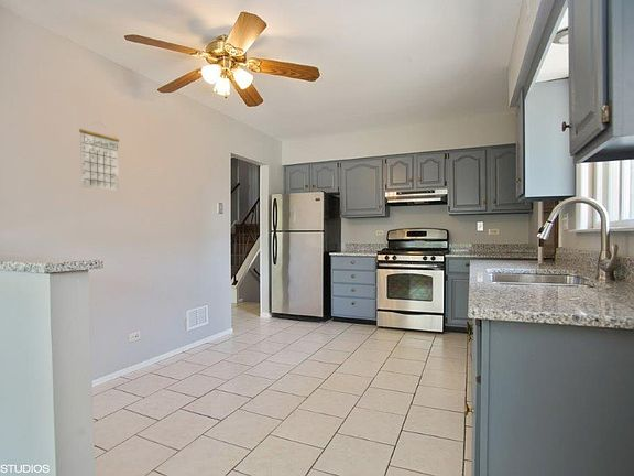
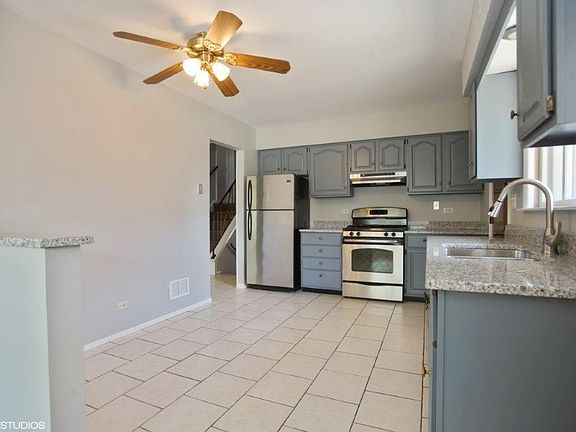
- calendar (100, 154)
